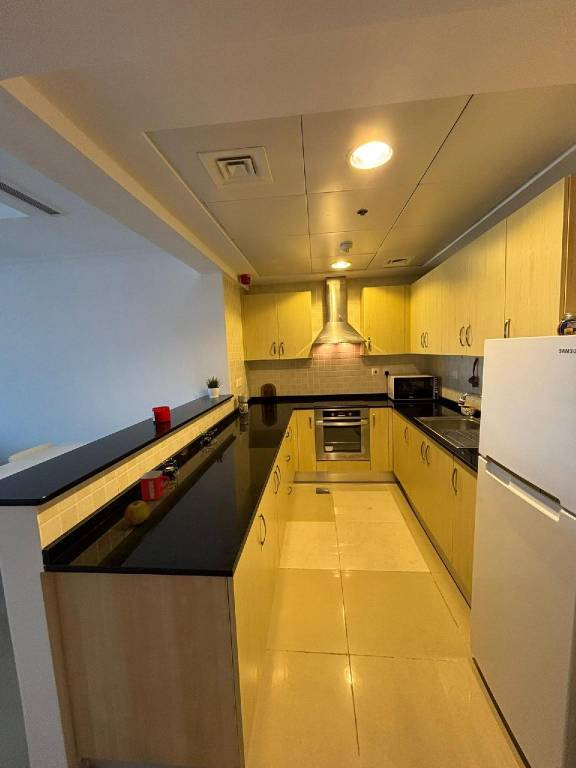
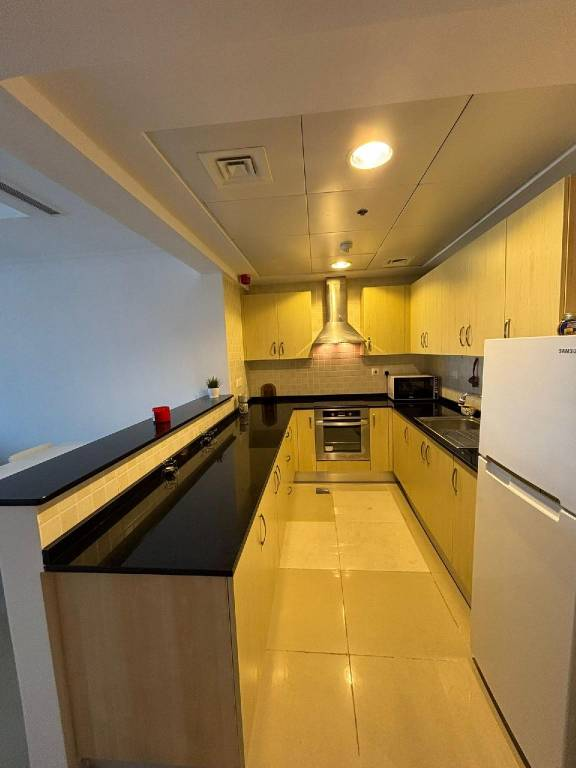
- mug (156, 485)
- fruit (137, 512)
